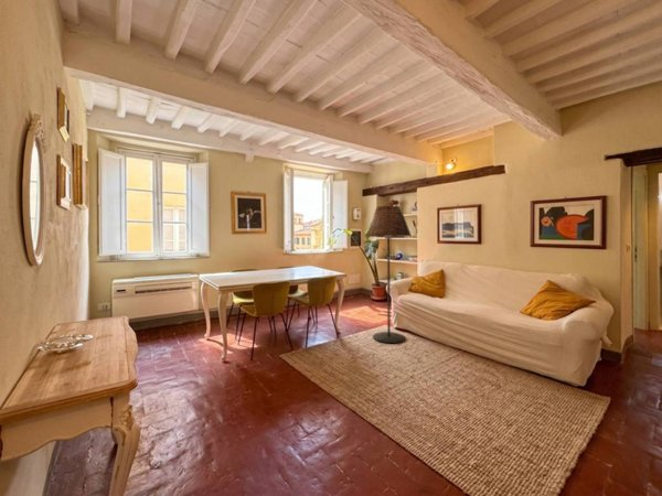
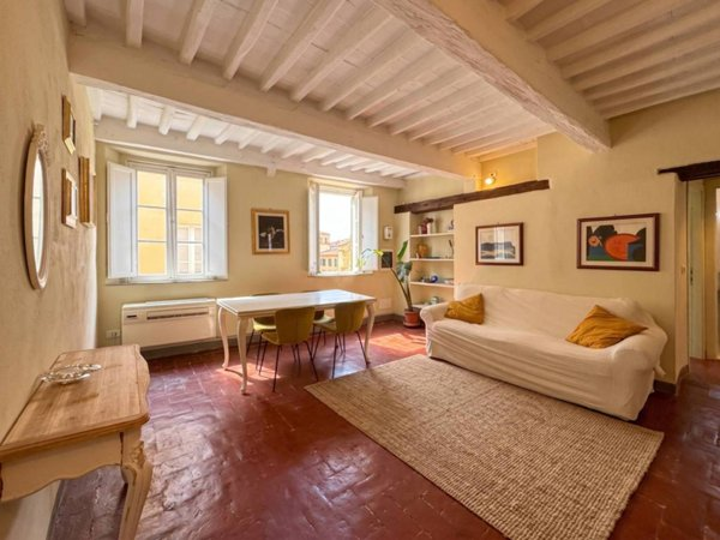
- floor lamp (388, 272)
